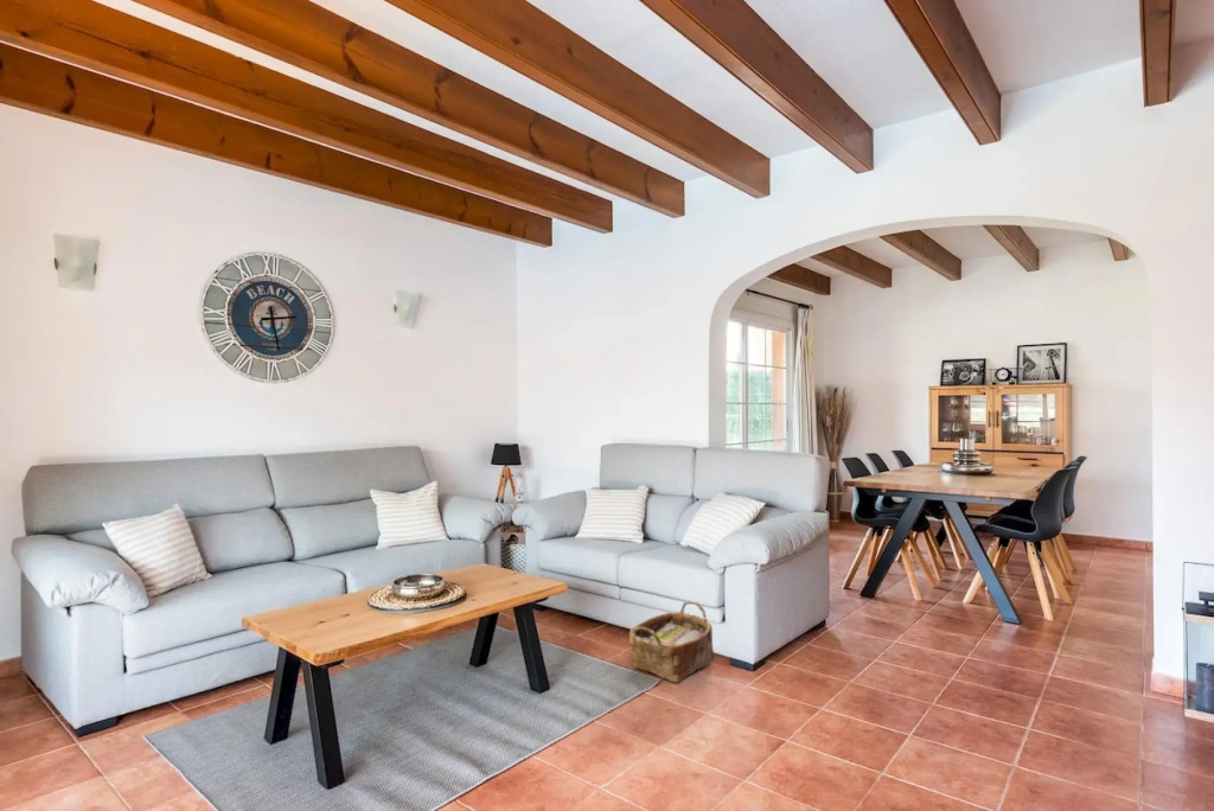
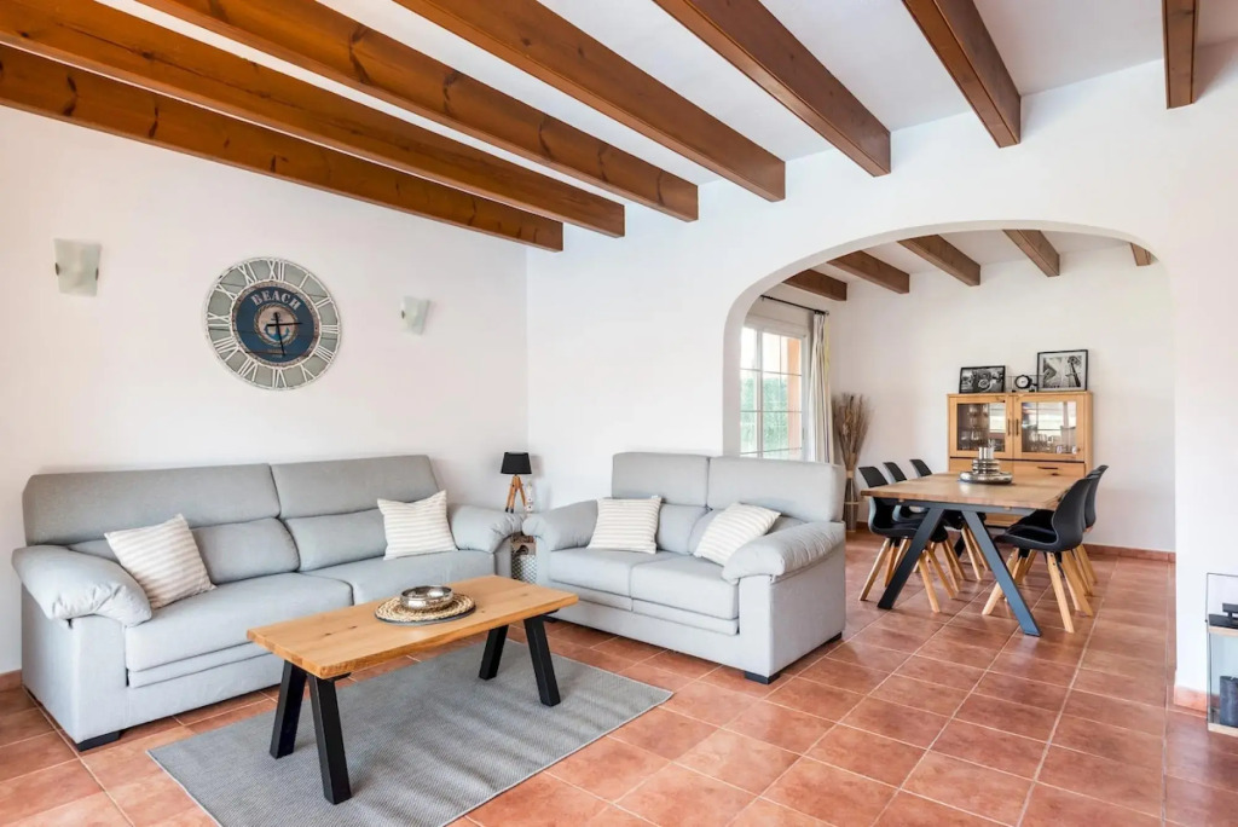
- woven basket (671, 638)
